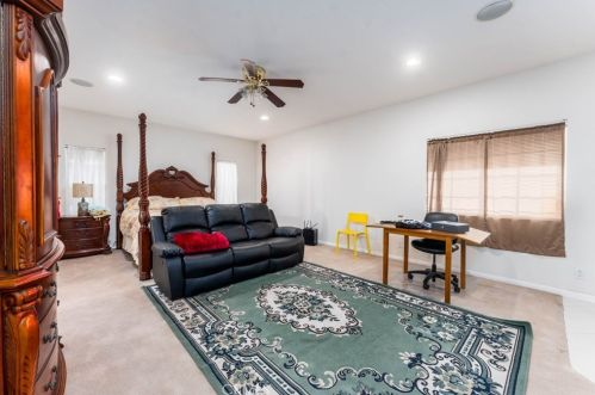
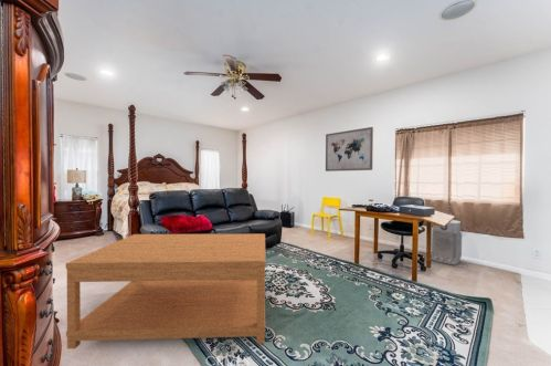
+ coffee table (187, 279)
+ wall art (347, 150)
+ air purifier (446, 240)
